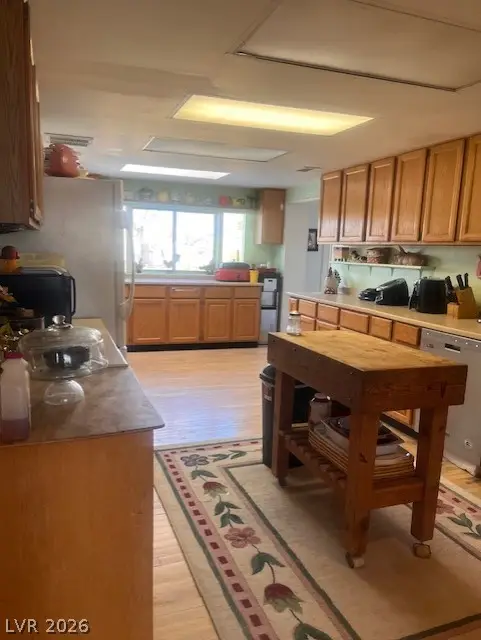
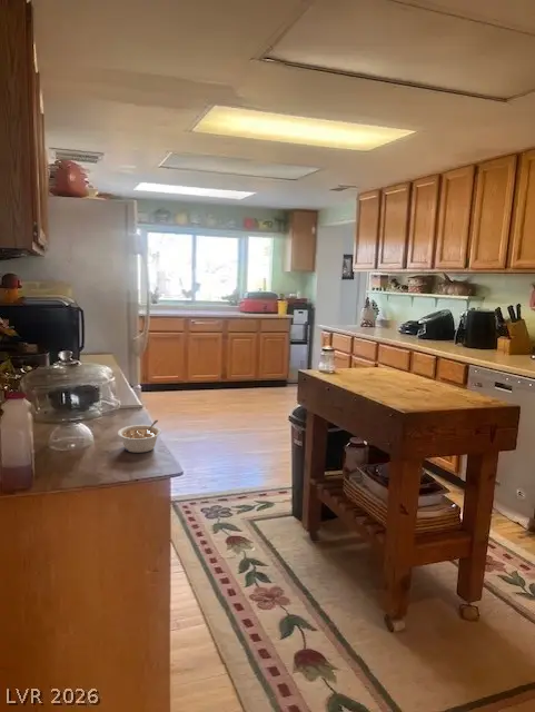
+ legume (139, 437)
